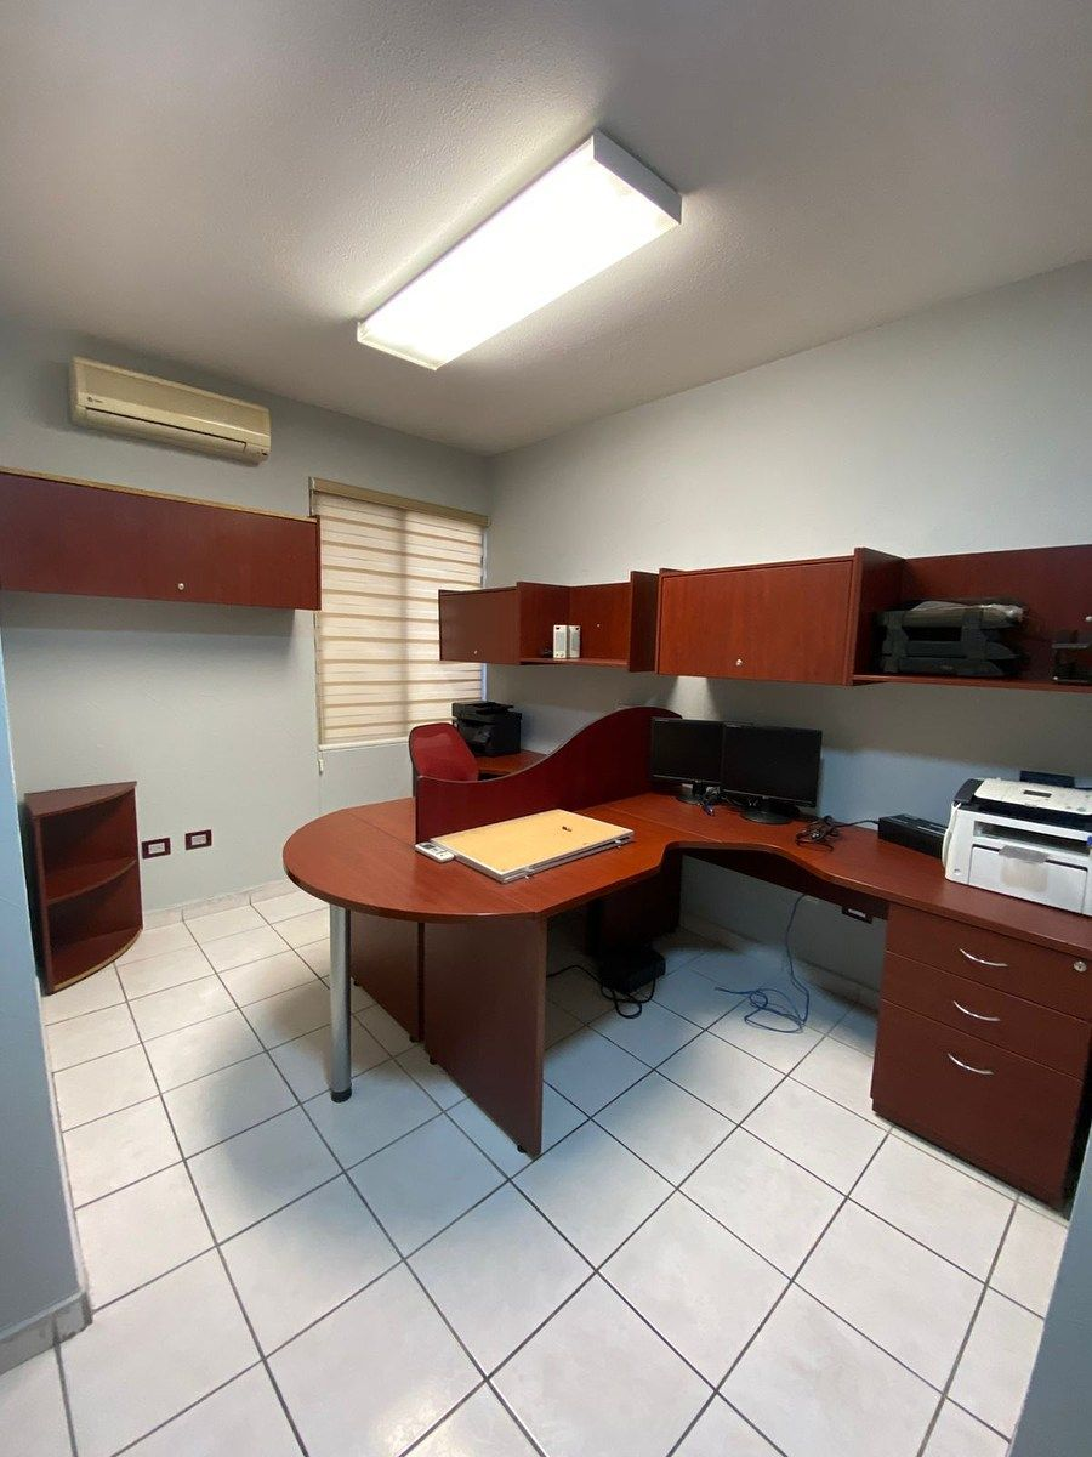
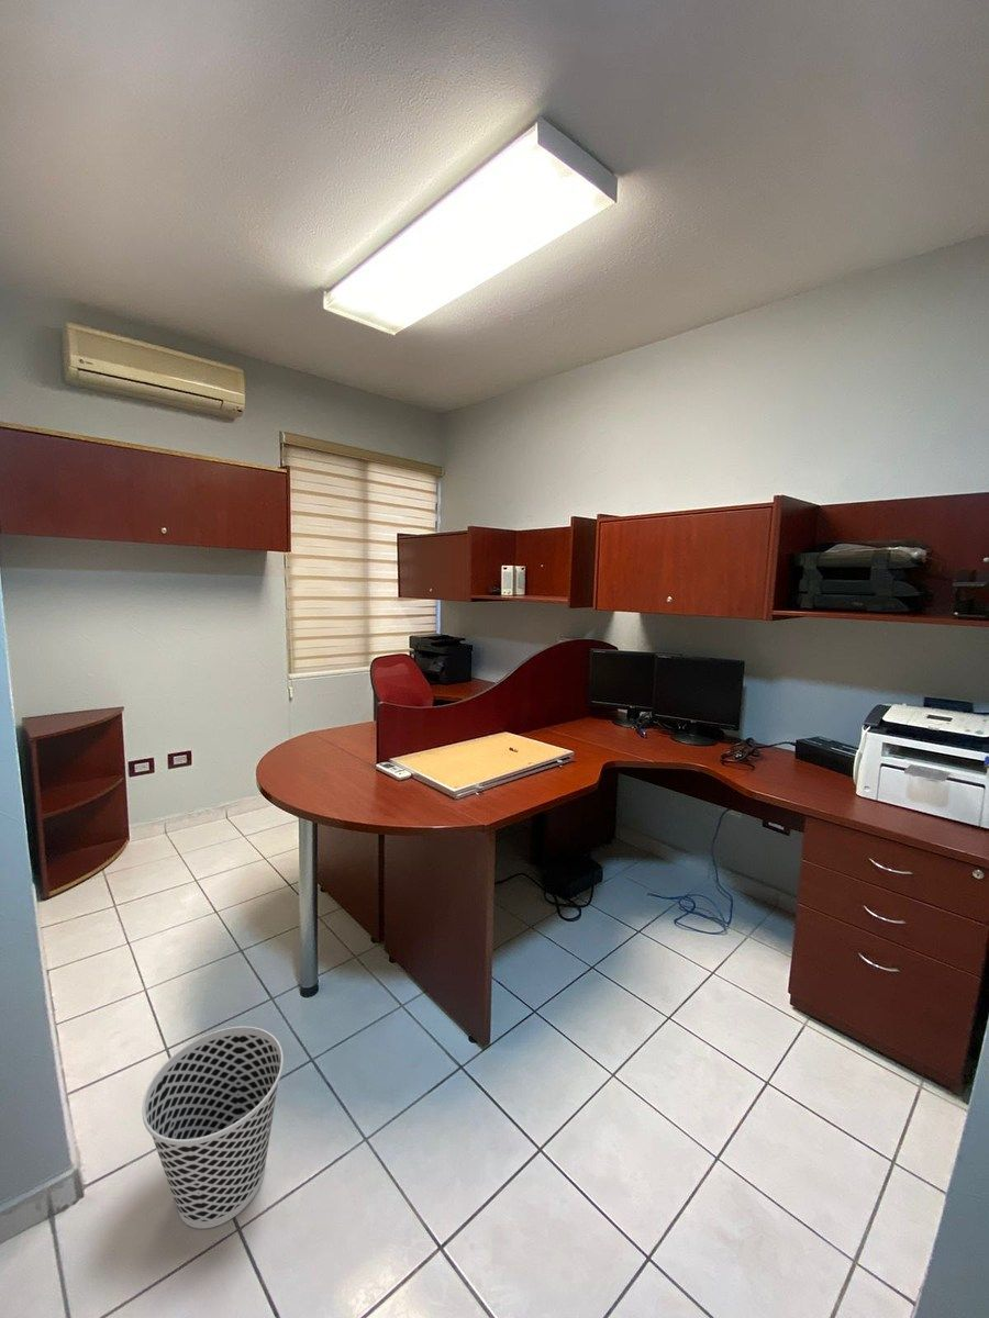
+ wastebasket (219, 1130)
